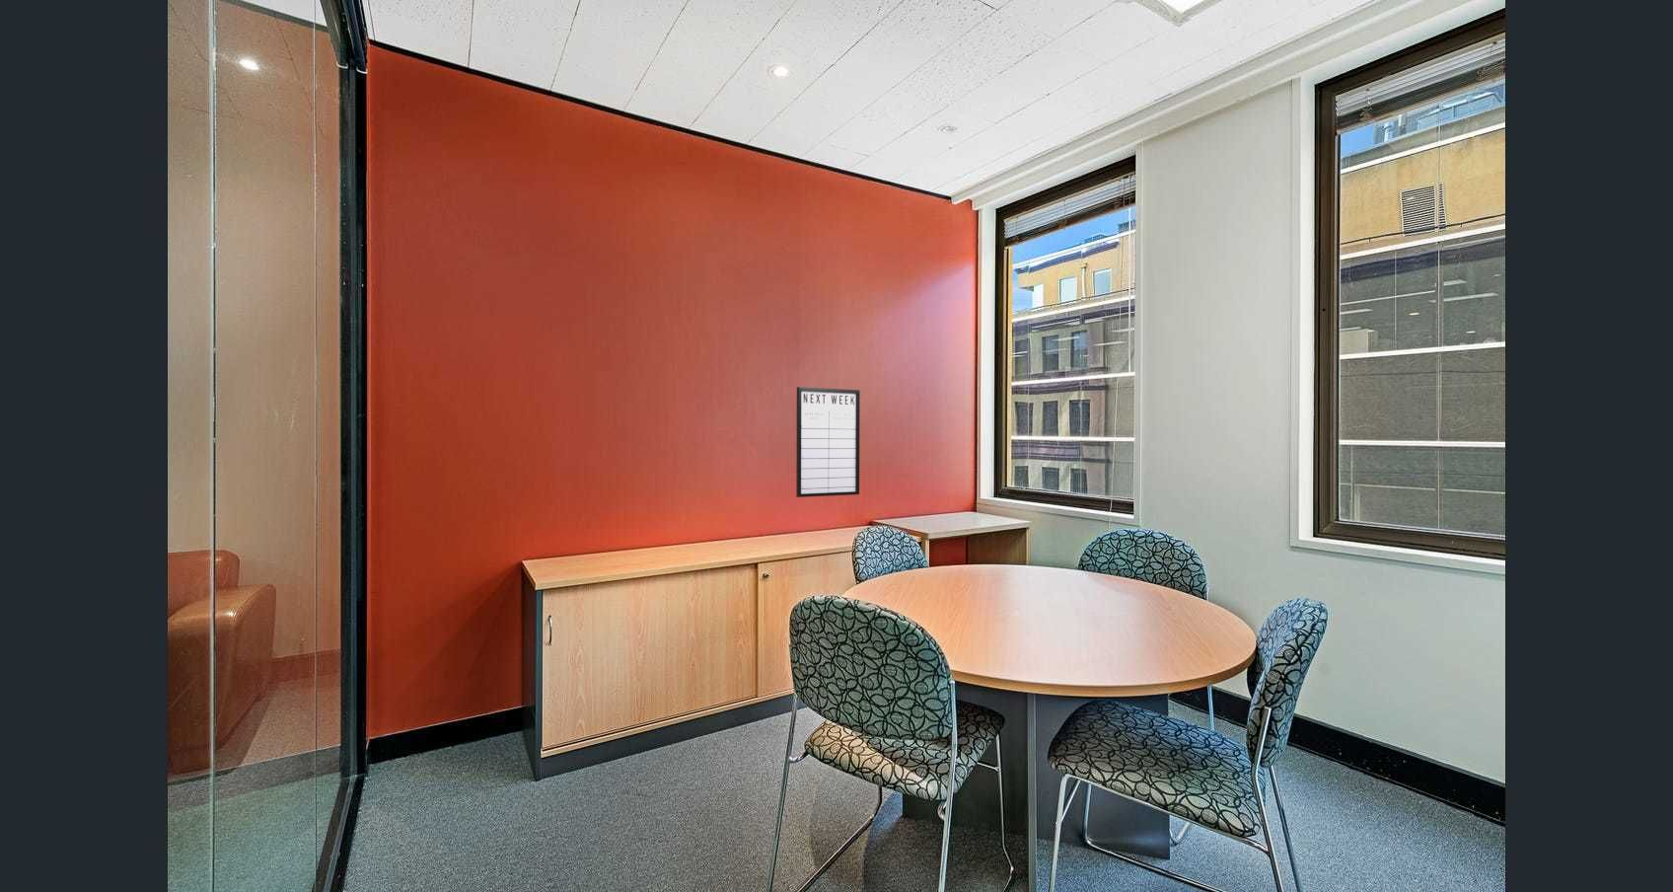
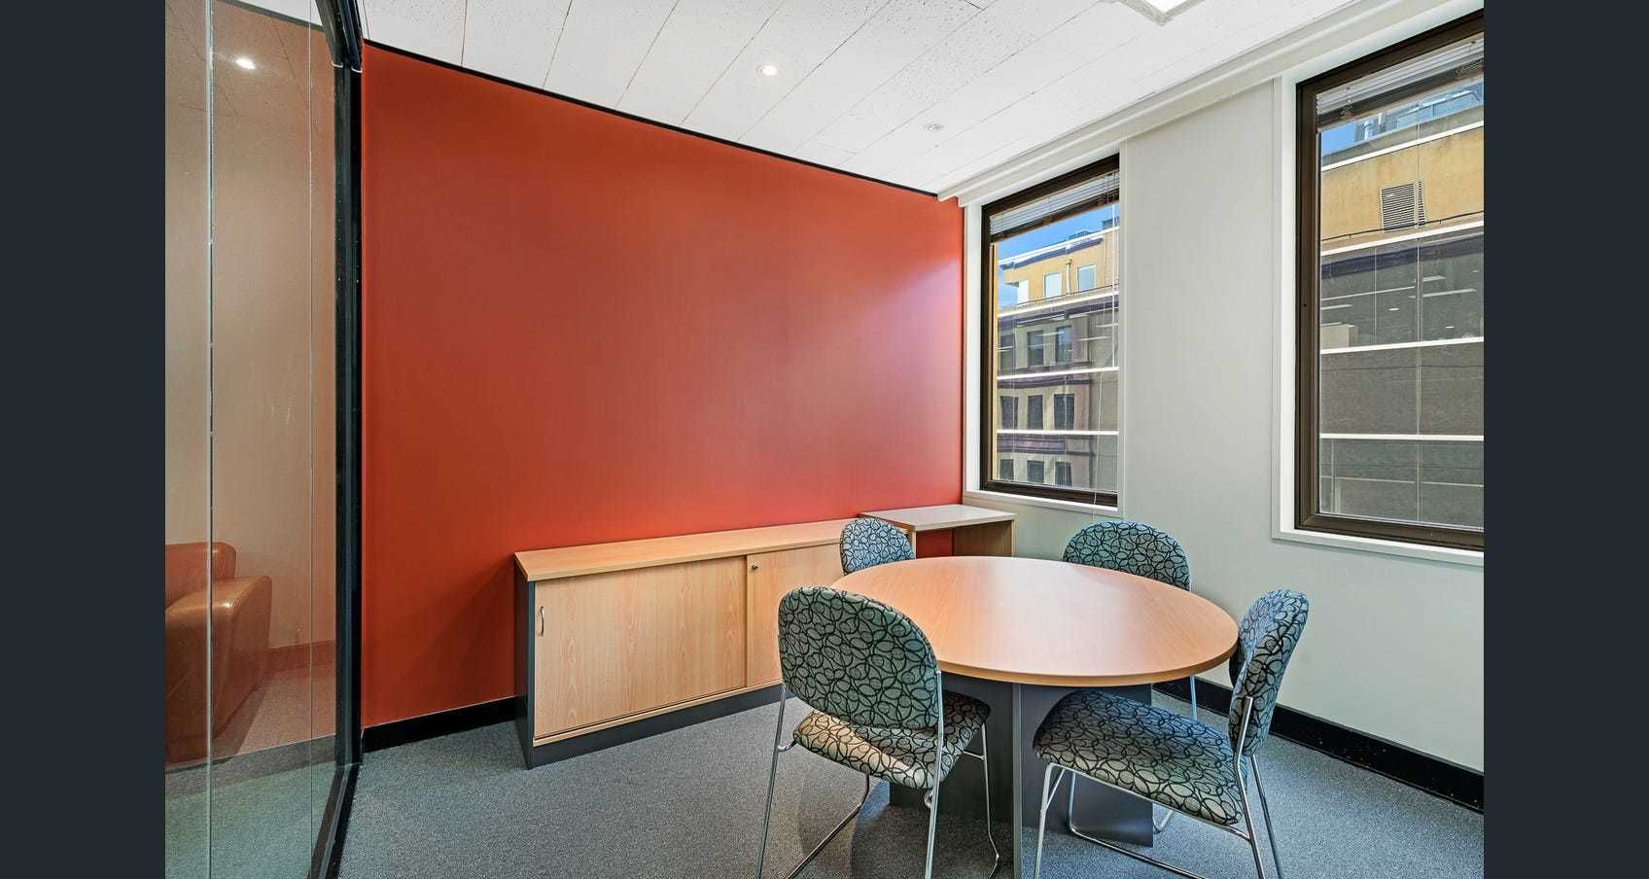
- writing board (829, 442)
